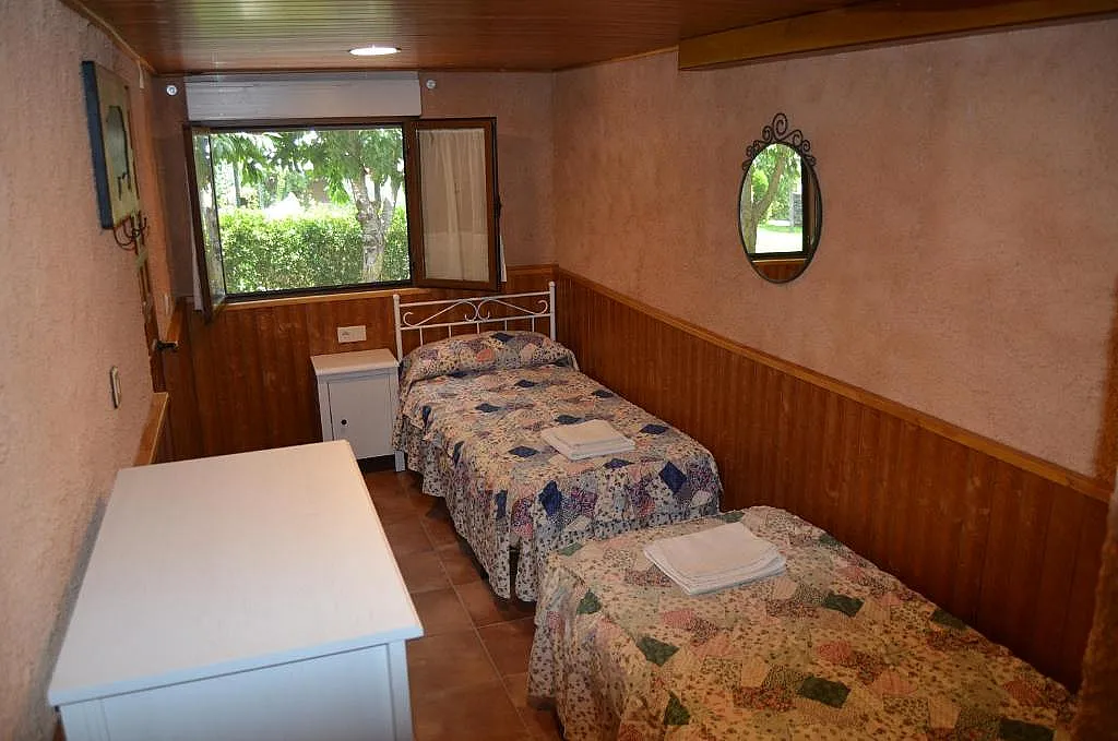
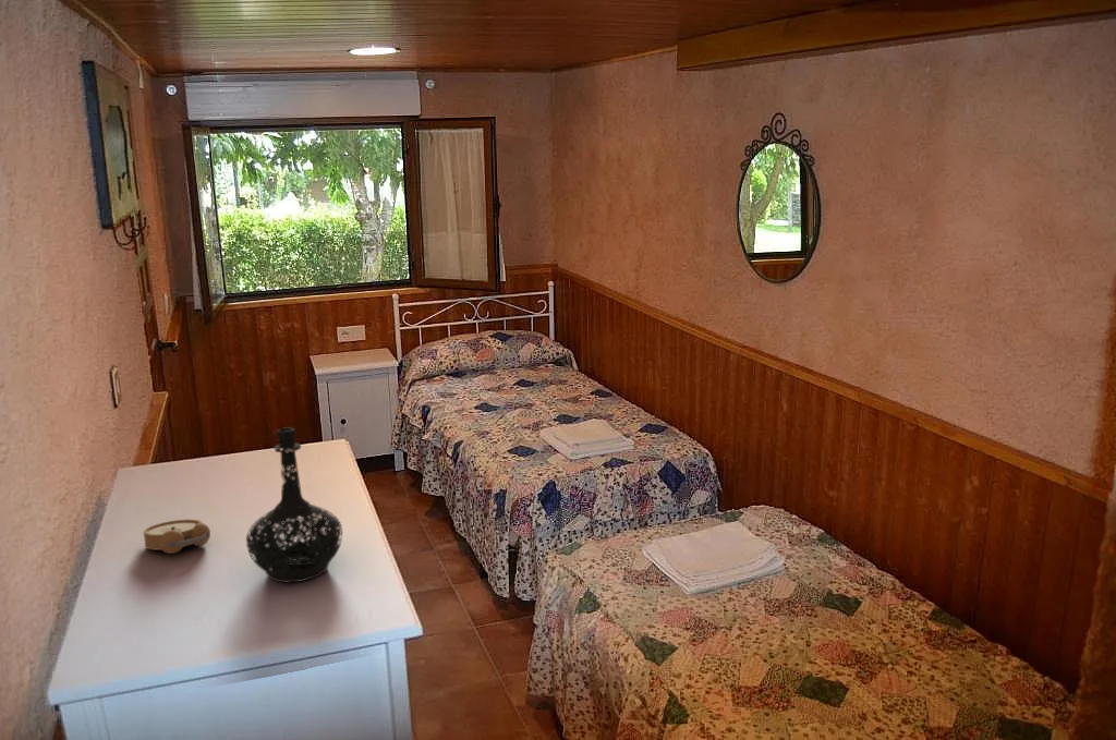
+ bottle (291, 501)
+ alarm clock (178, 534)
